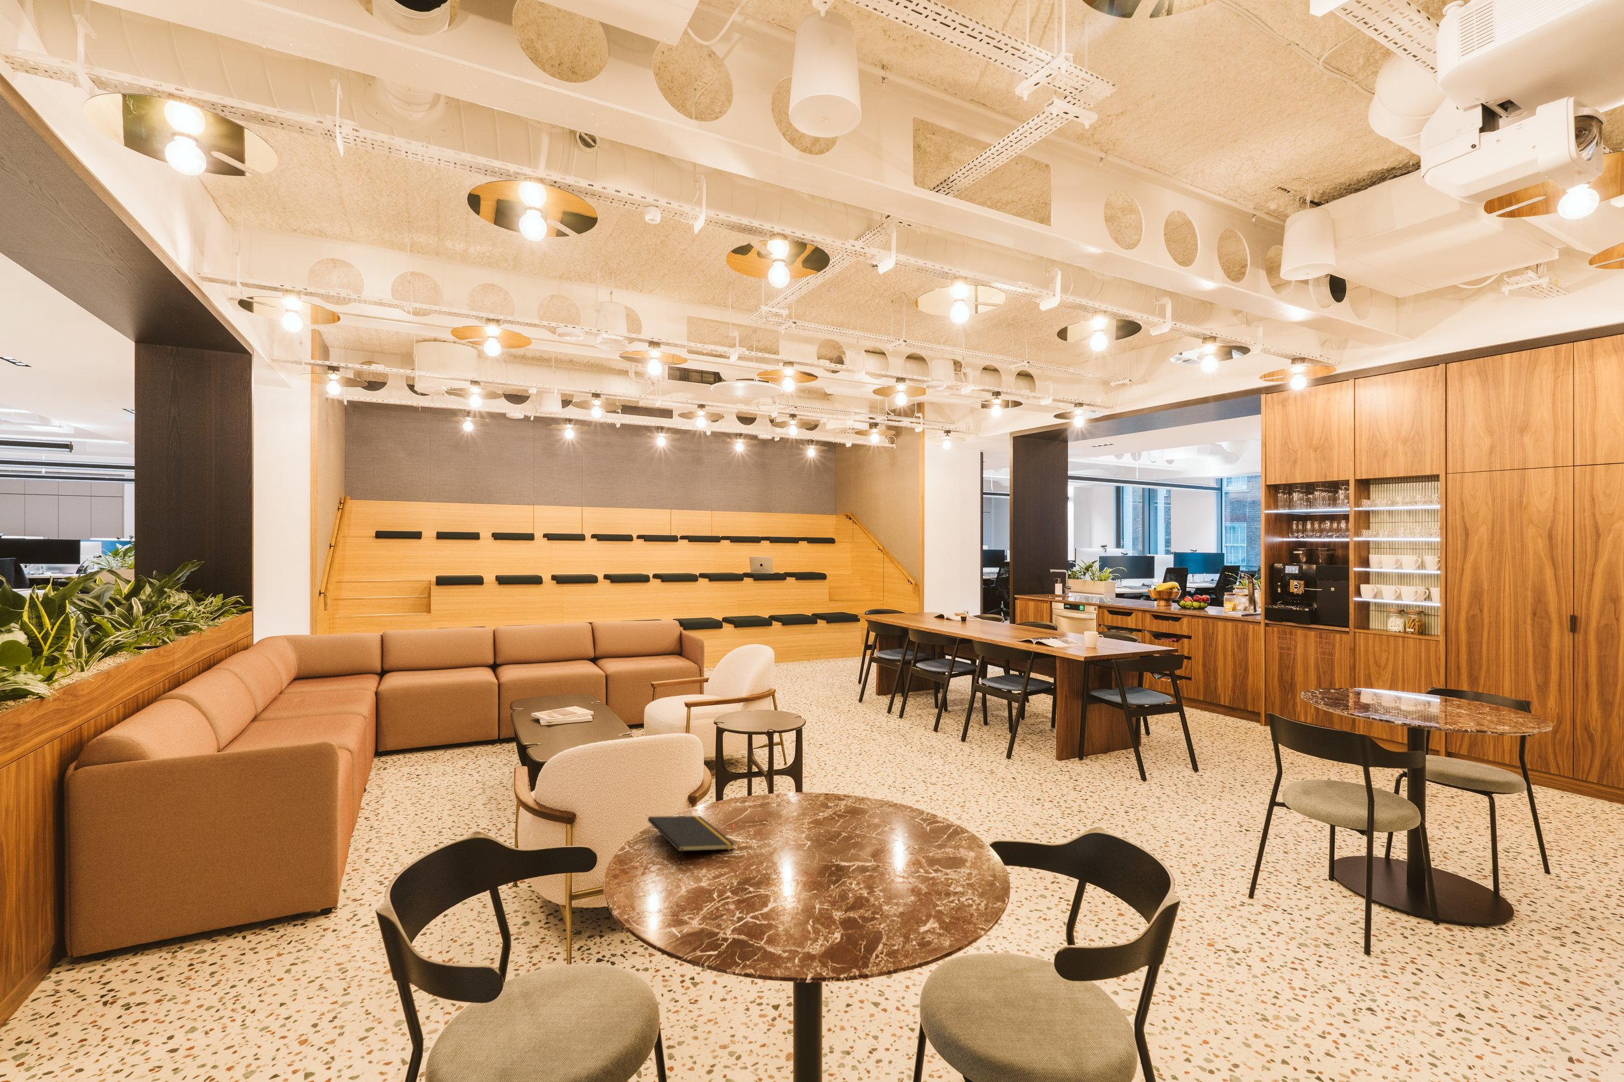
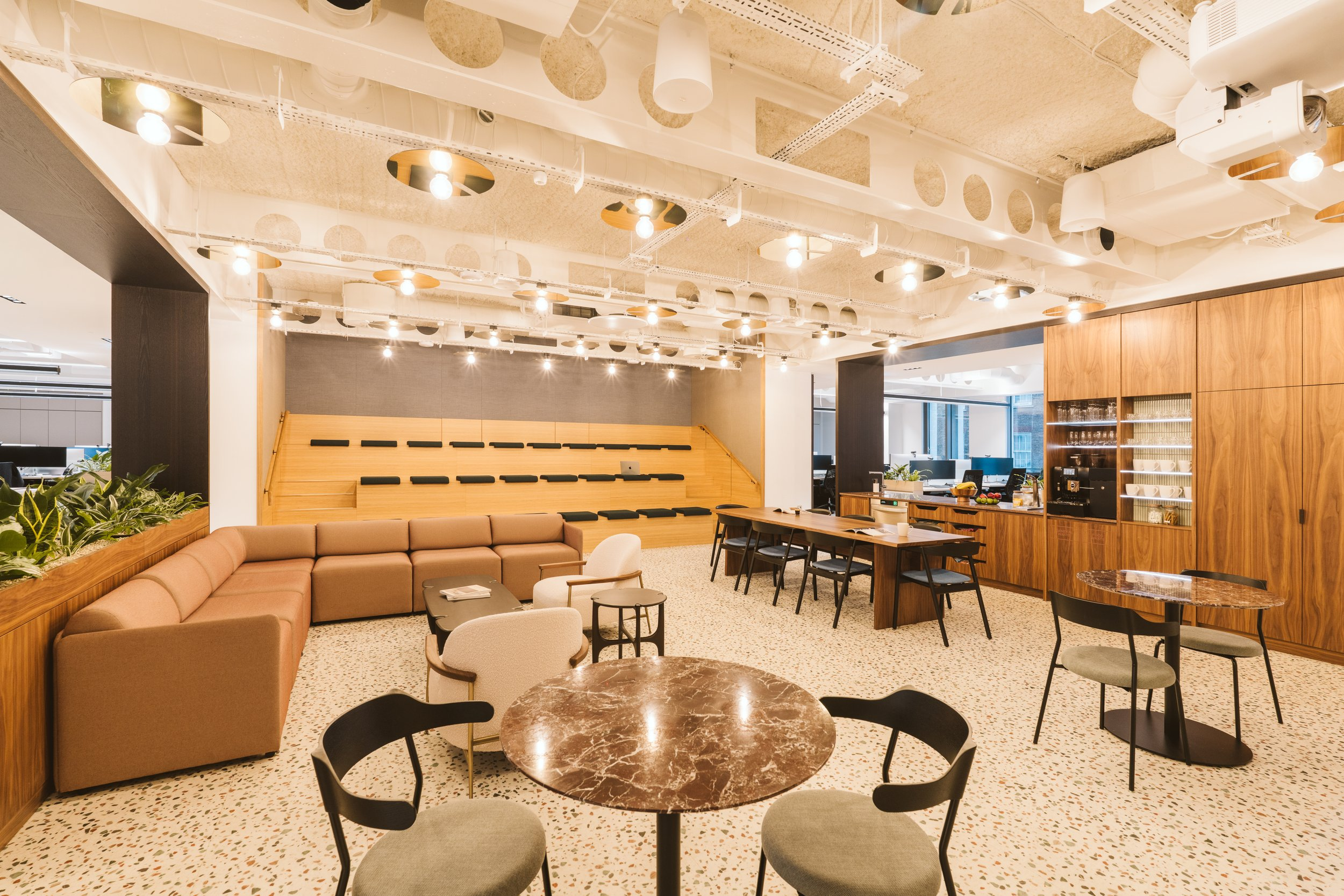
- notepad (690, 832)
